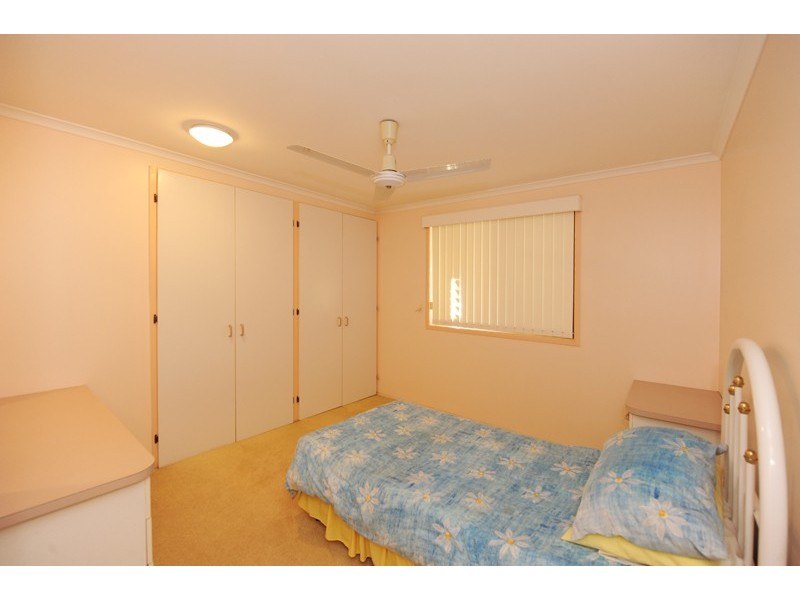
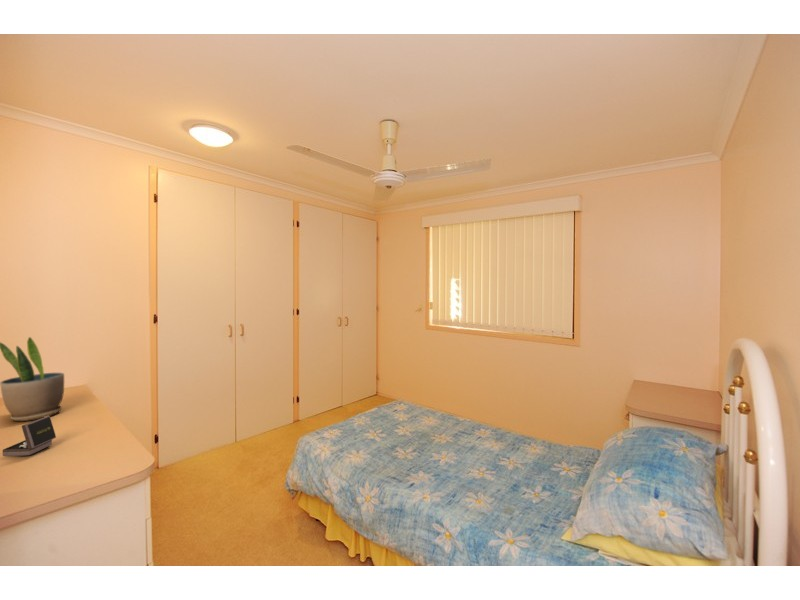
+ jewelry box (30, 435)
+ potted plant (33, 375)
